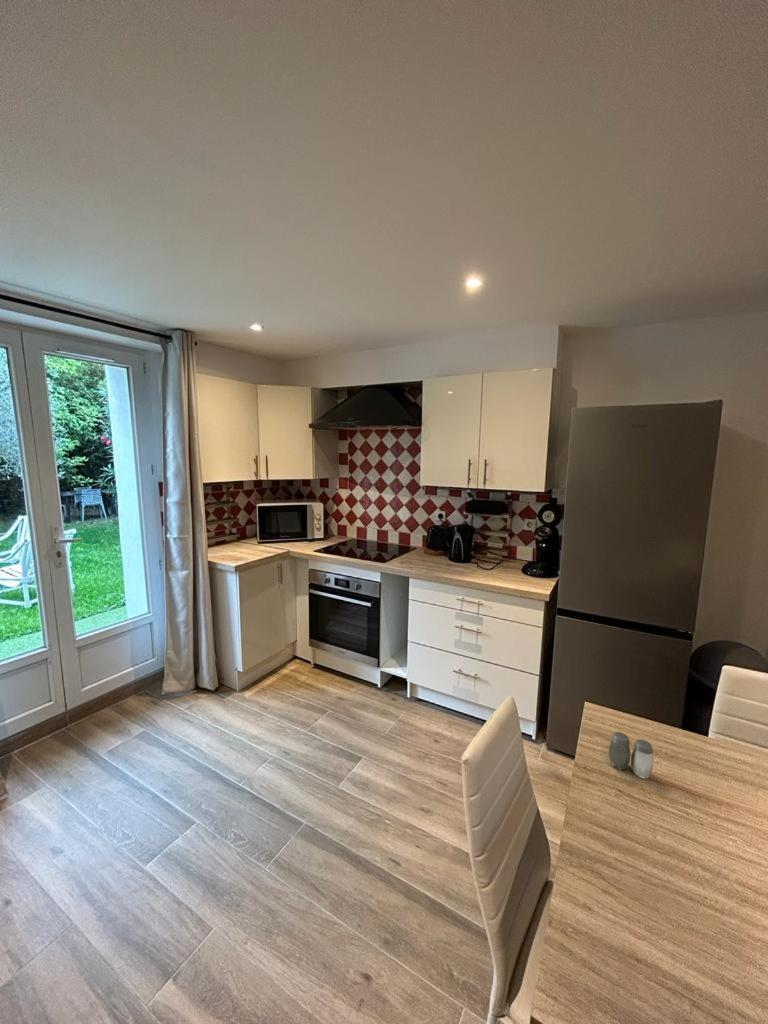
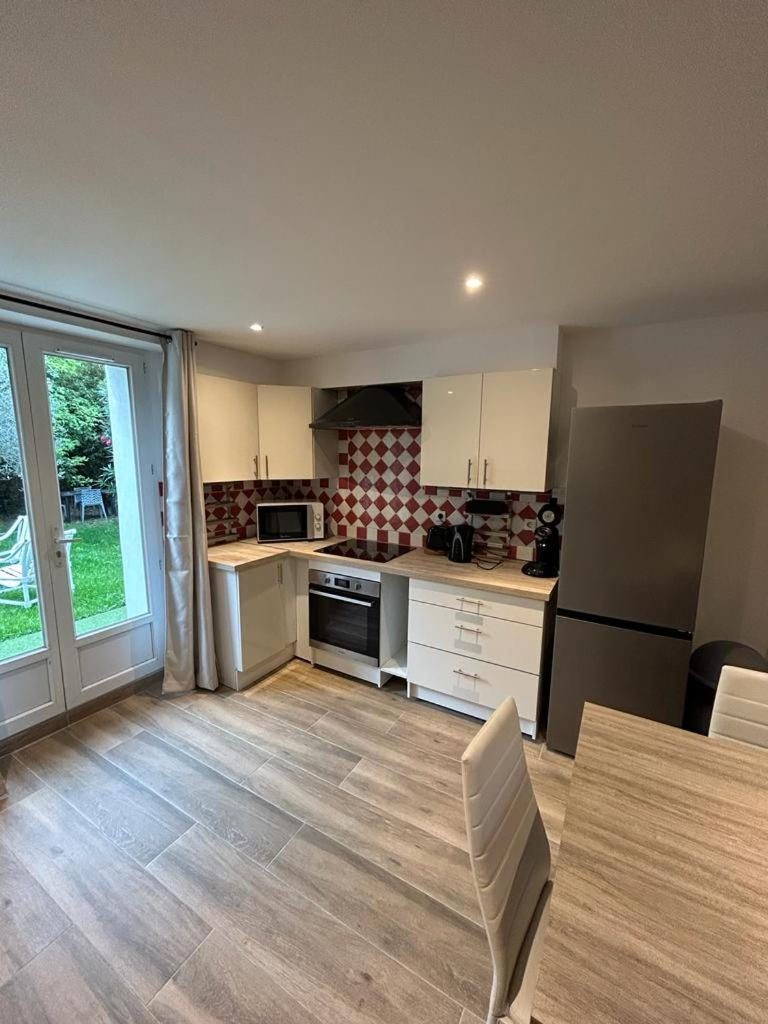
- salt and pepper shaker (629, 754)
